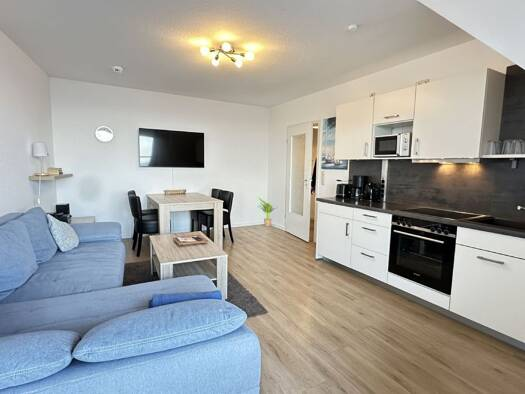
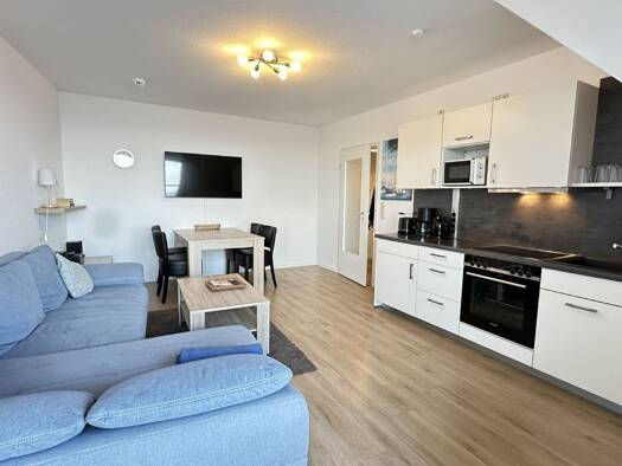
- potted plant (266, 212)
